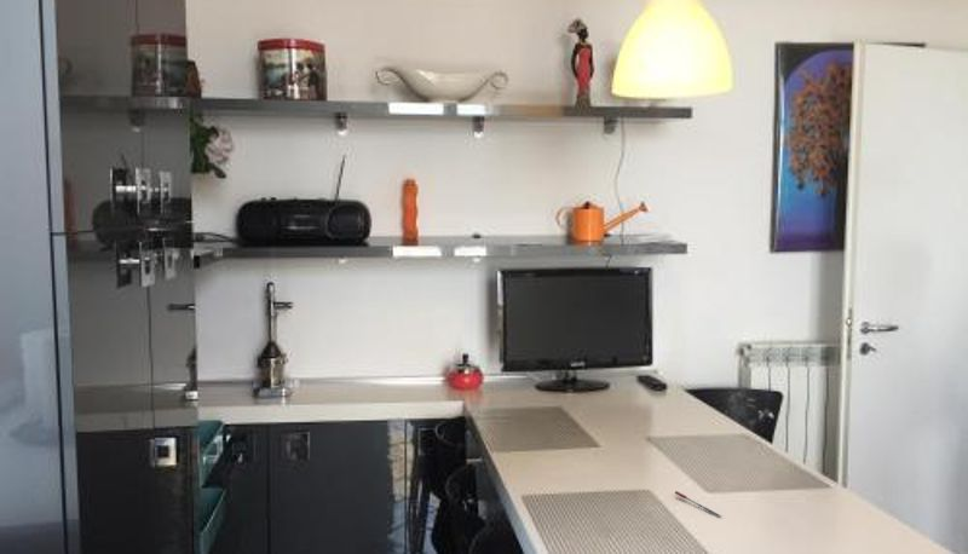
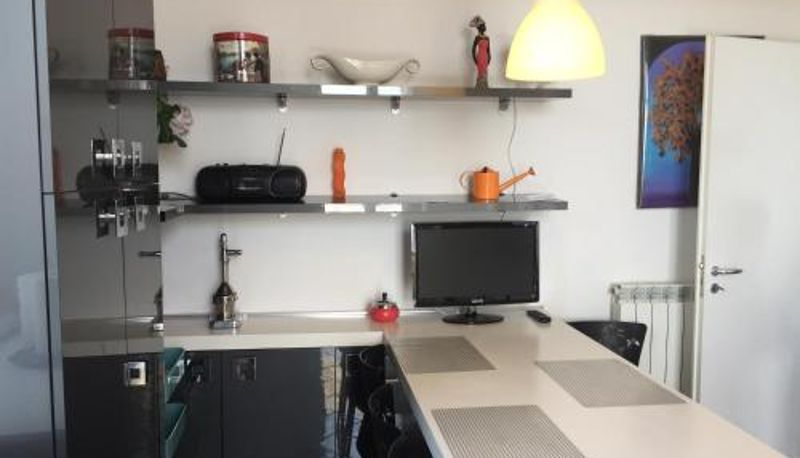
- pen (697, 503)
